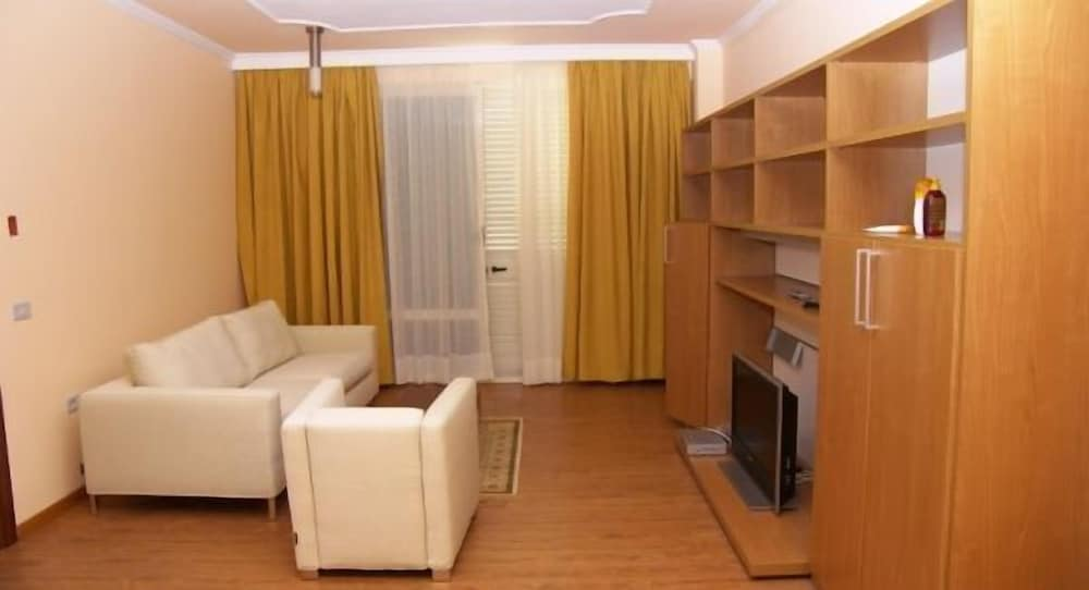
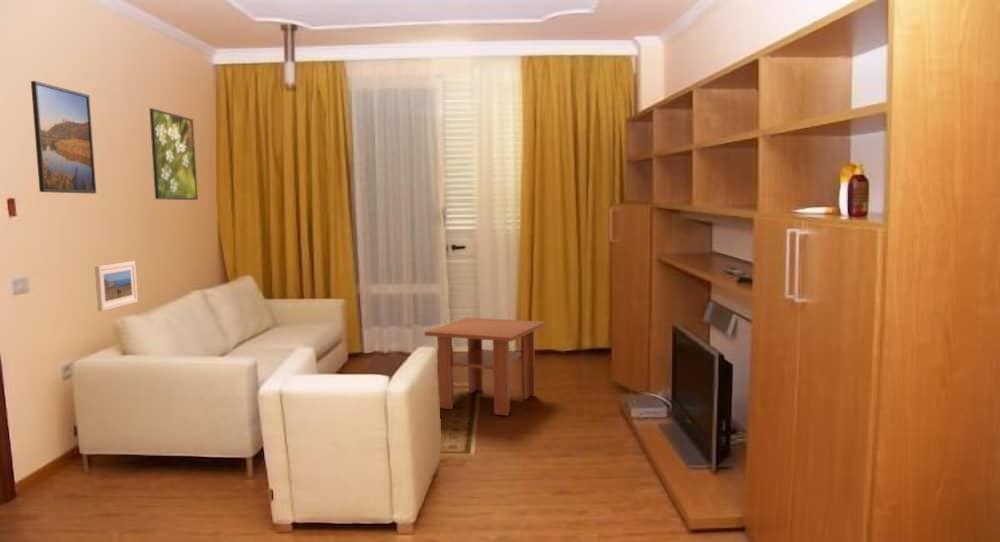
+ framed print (175, 157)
+ coffee table (487, 364)
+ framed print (117, 285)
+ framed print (65, 140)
